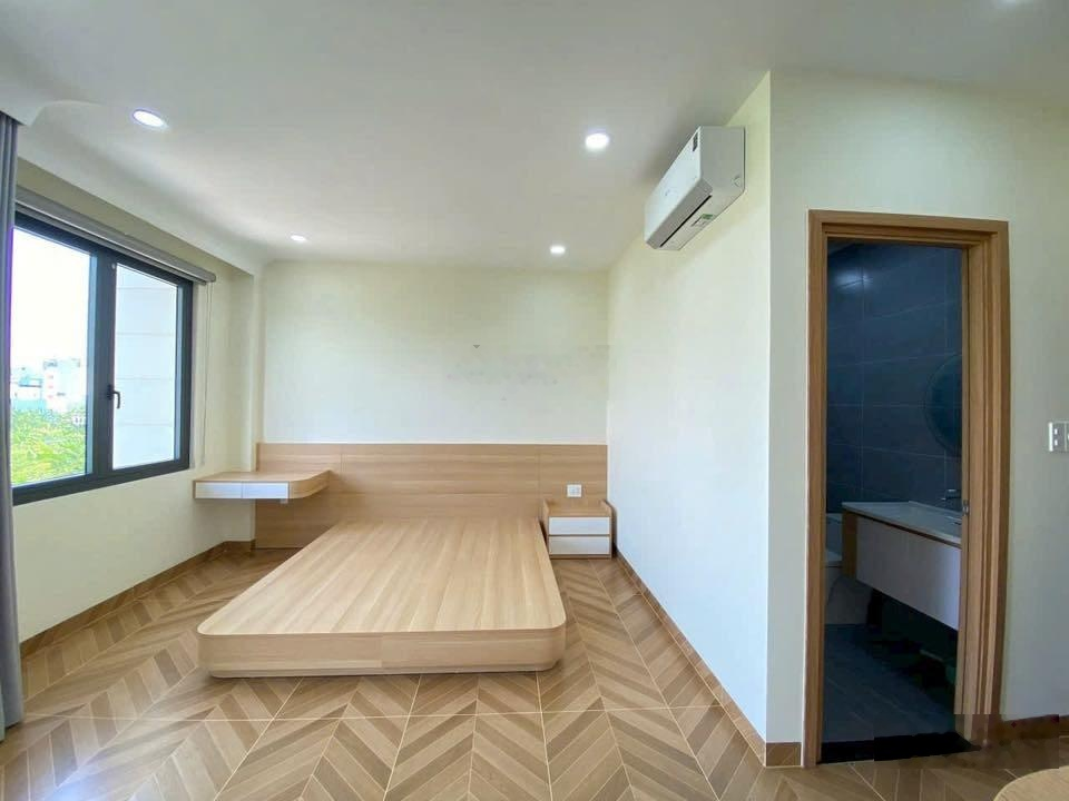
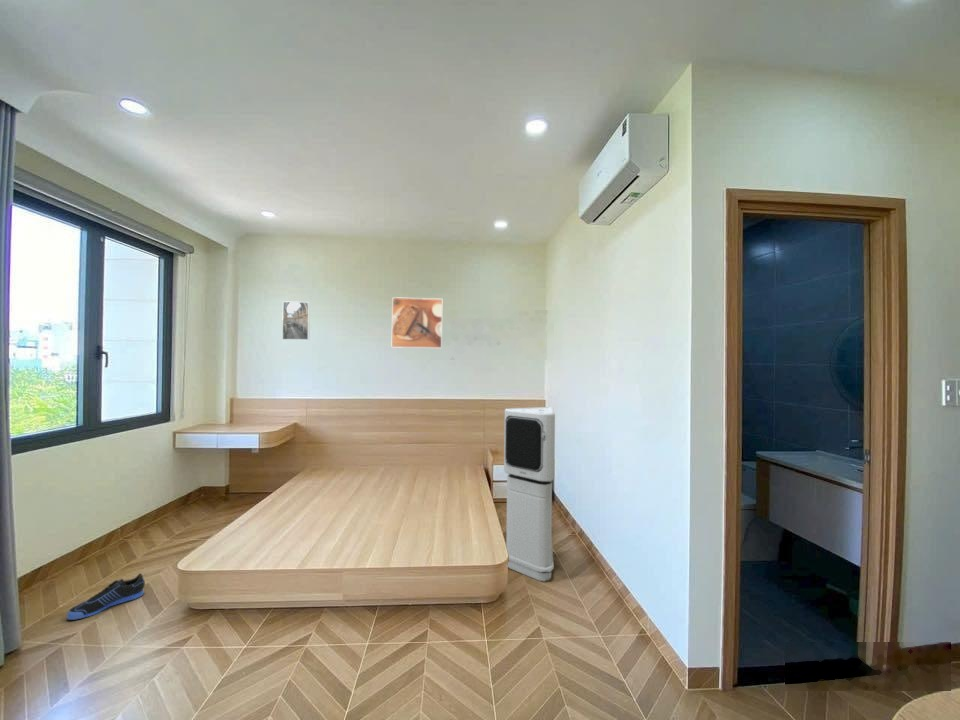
+ sneaker (107, 594)
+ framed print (417, 322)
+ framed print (296, 320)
+ air purifier (537, 486)
